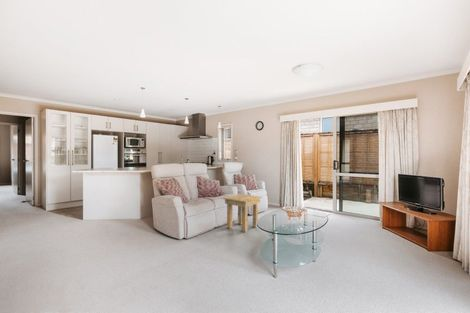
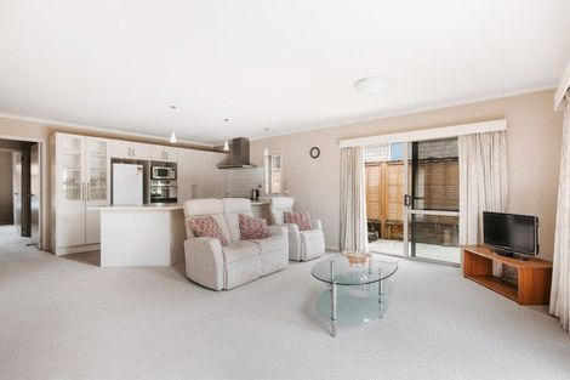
- side table (242, 212)
